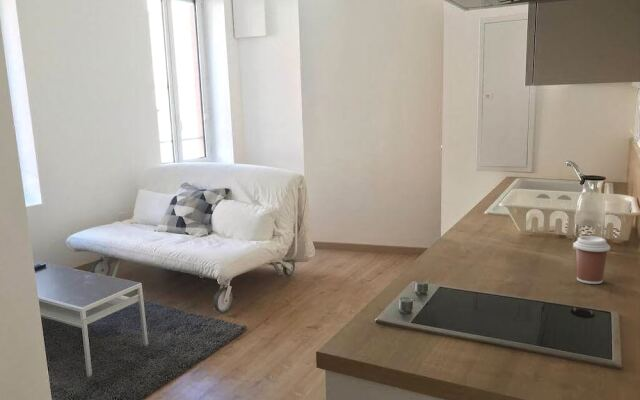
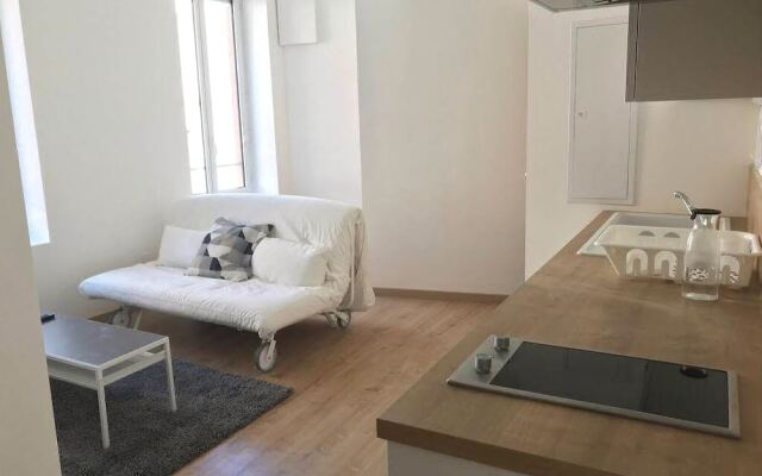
- coffee cup (590, 259)
